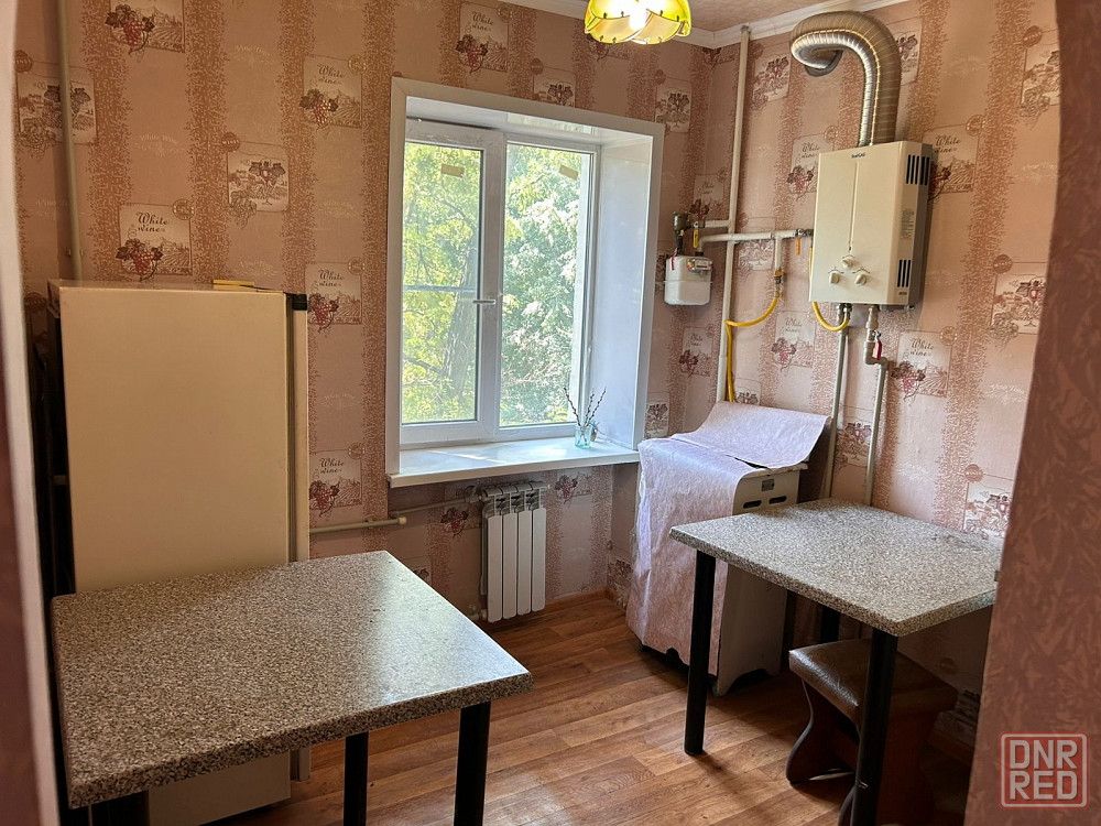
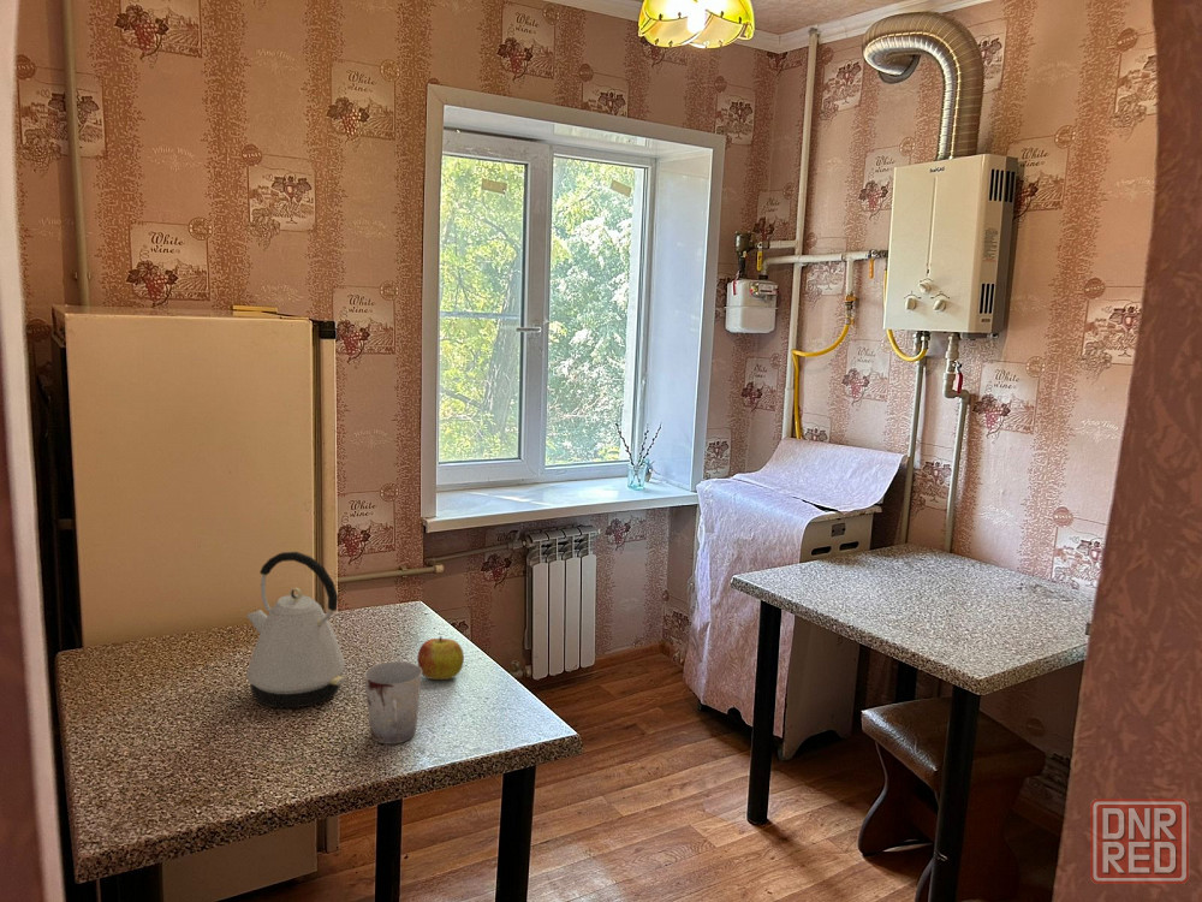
+ kettle (293, 623)
+ apple (440, 657)
+ cup (393, 707)
